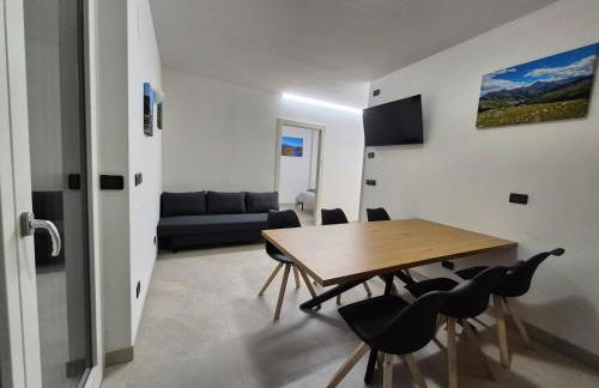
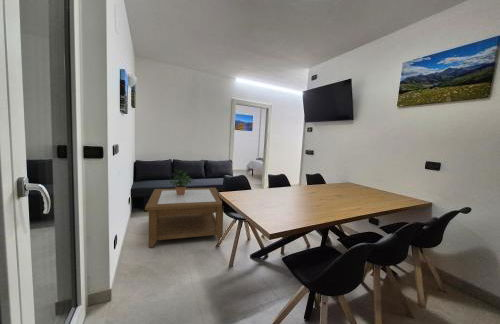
+ coffee table (186, 212)
+ potted plant (182, 181)
